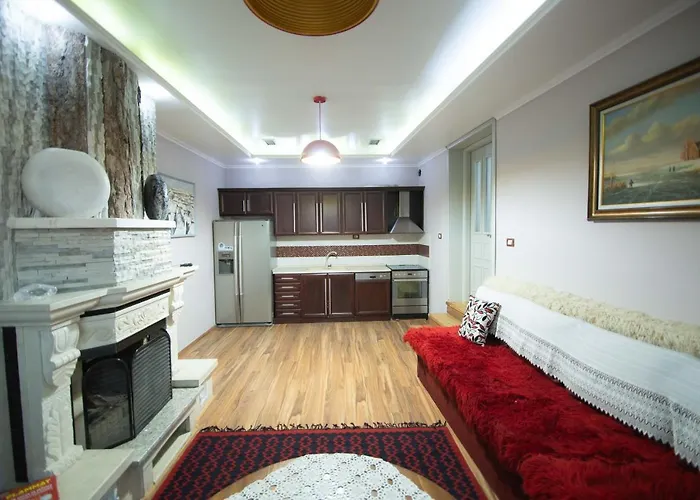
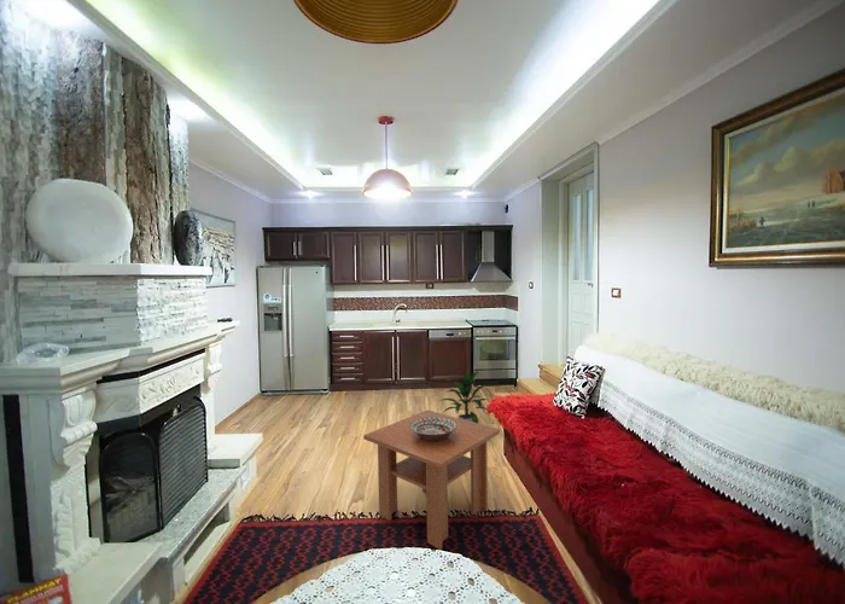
+ coffee table (432, 471)
+ decorative bowl (433, 430)
+ indoor plant (466, 401)
